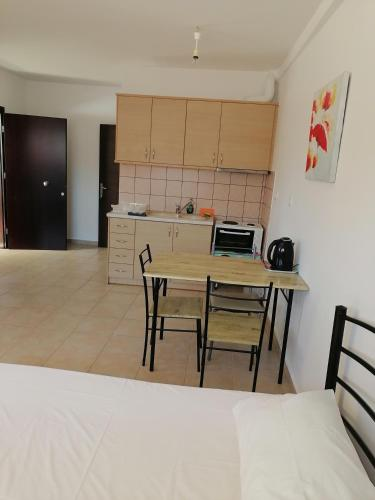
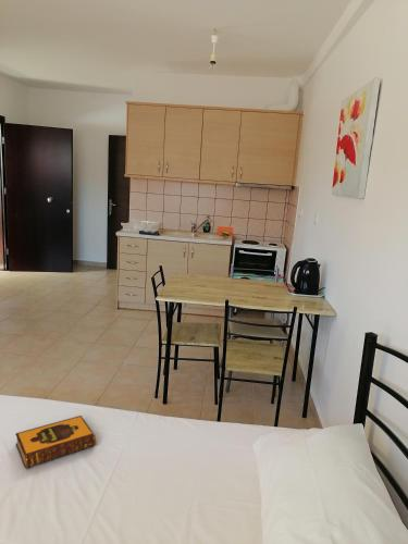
+ hardback book (55, 441)
